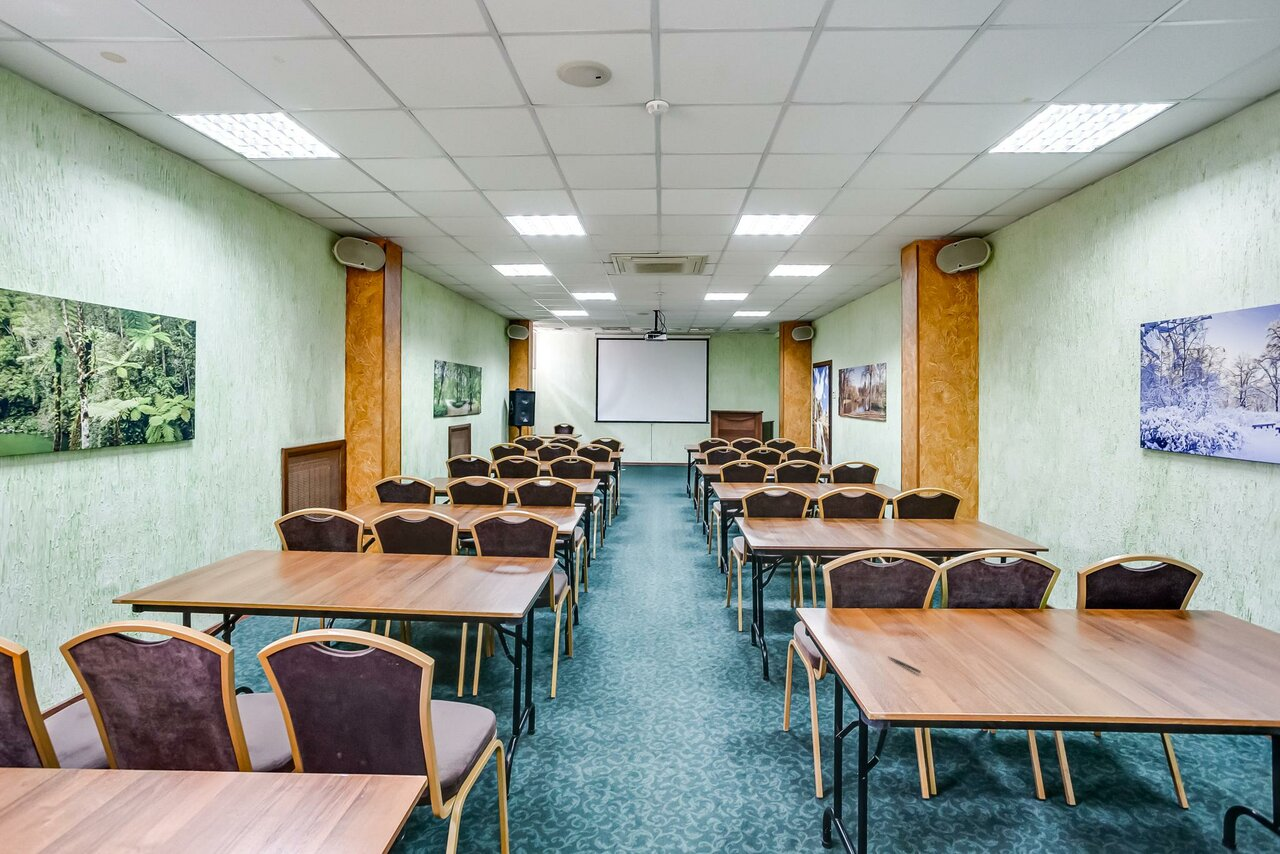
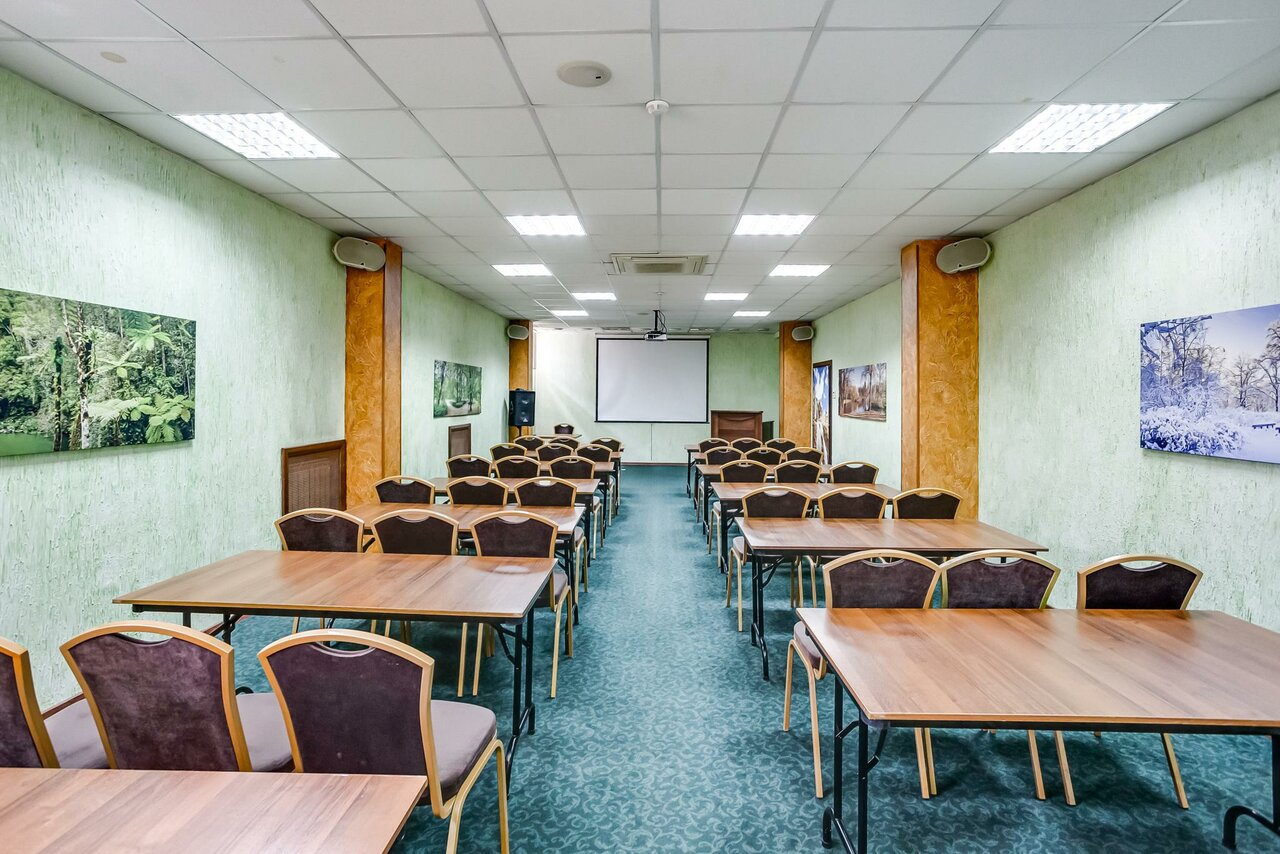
- pen (903, 663)
